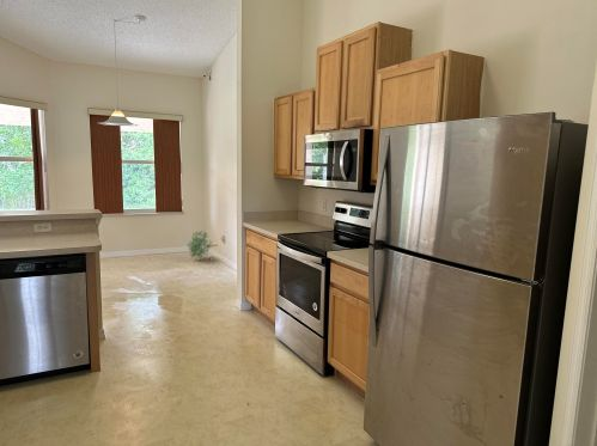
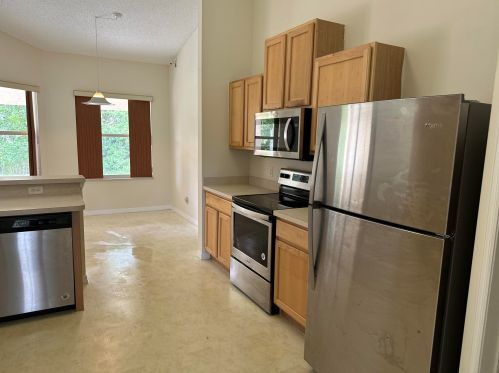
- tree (202, 244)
